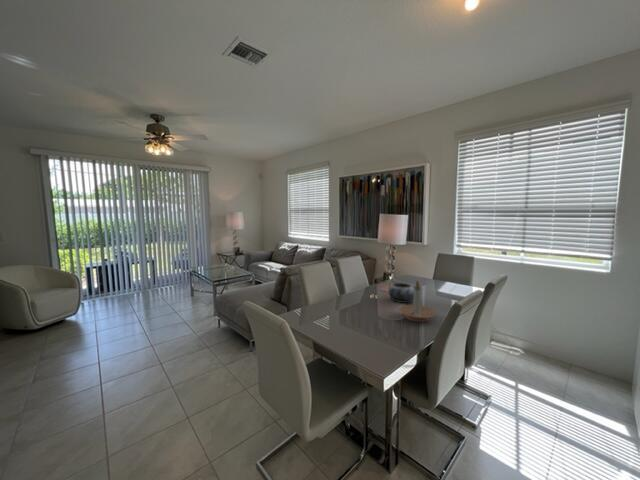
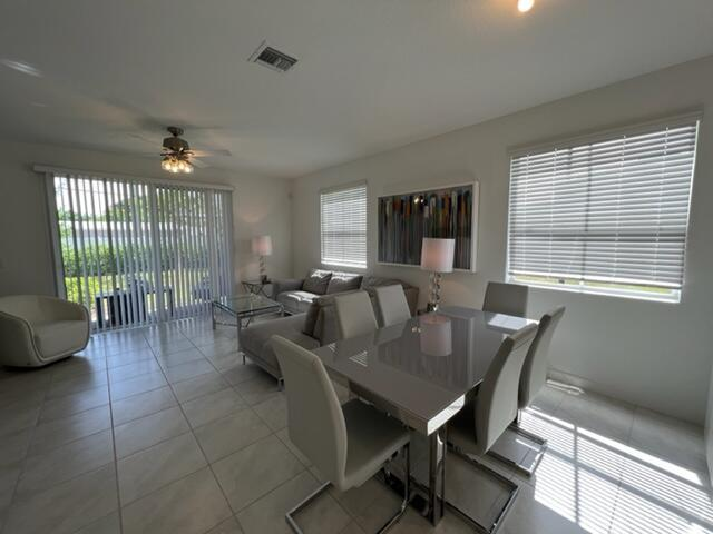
- candle holder (417, 298)
- decorative bowl (401, 292)
